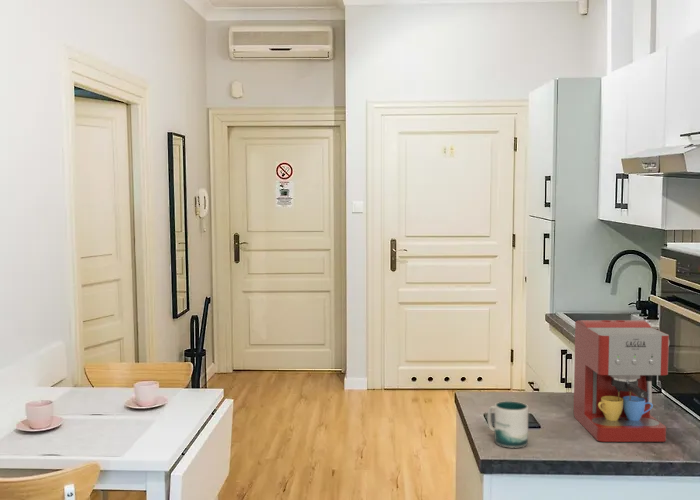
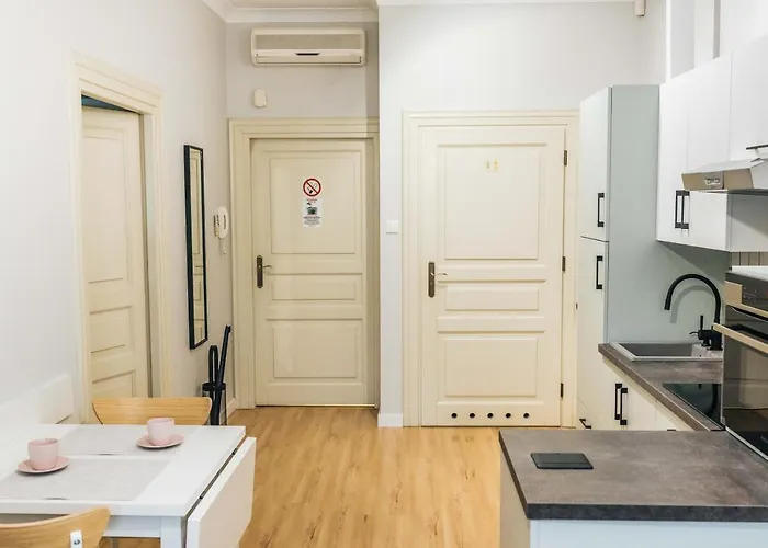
- coffee maker (618, 376)
- mug (505, 422)
